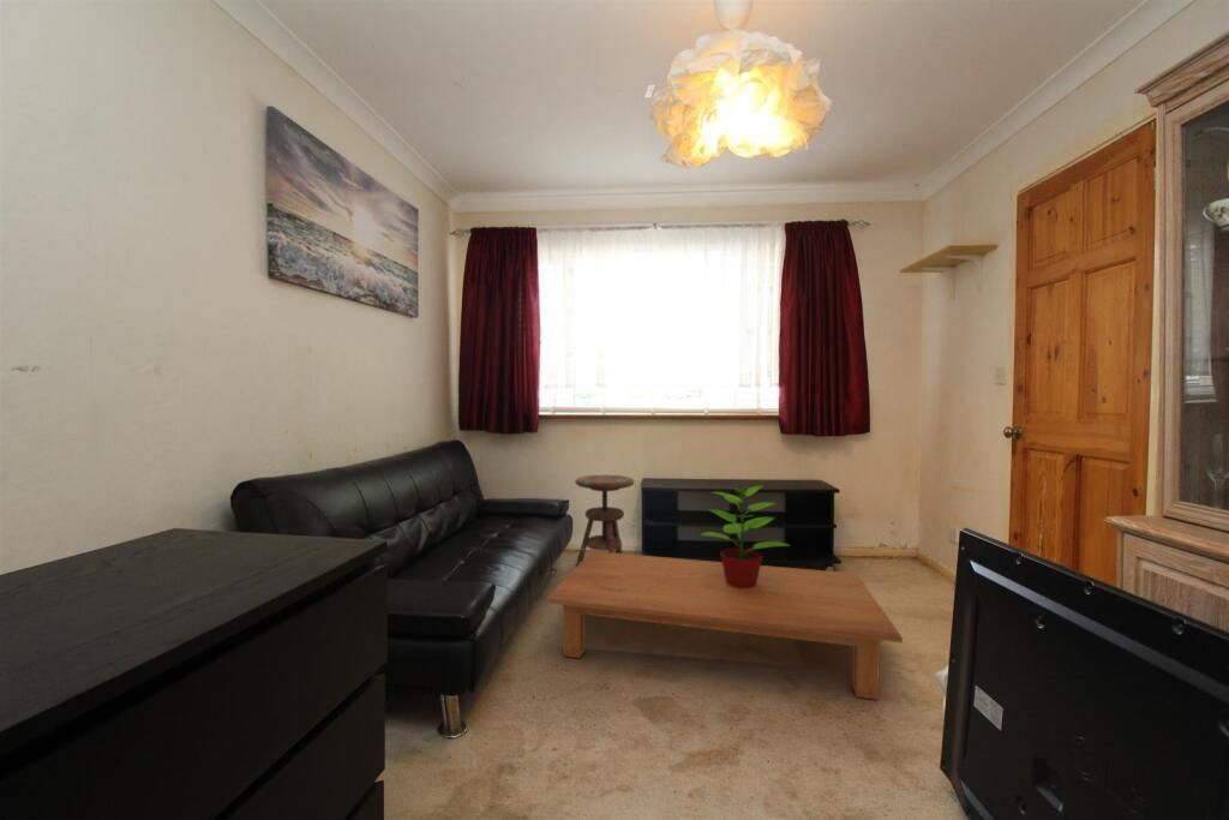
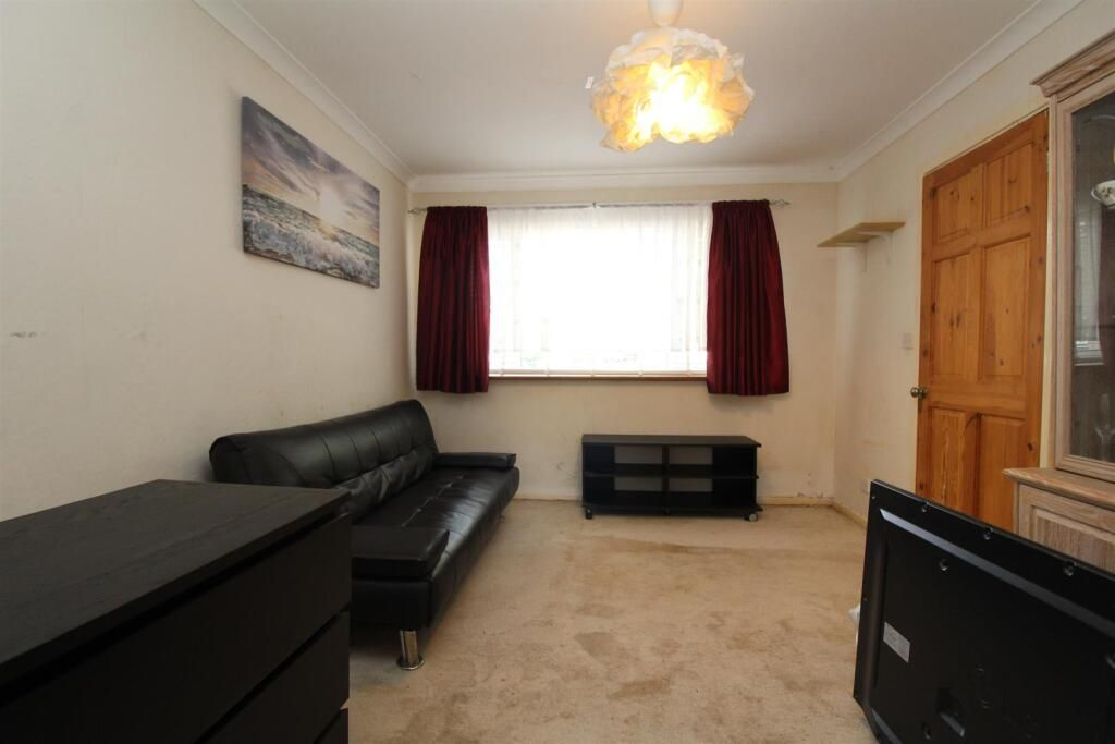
- side table (604, 522)
- potted plant (738, 531)
- coffee table (712, 613)
